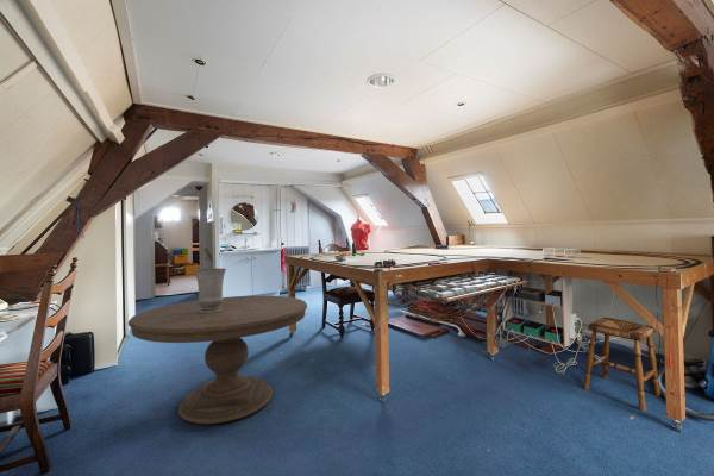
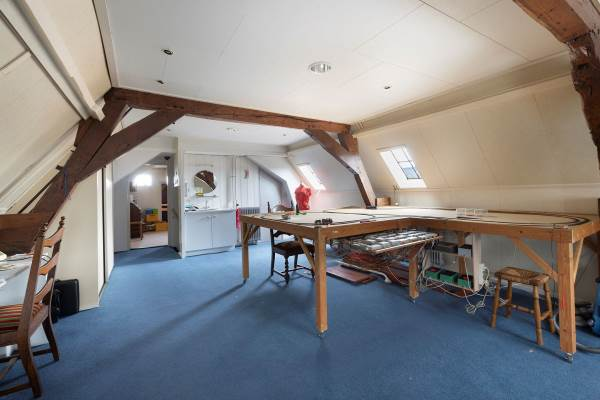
- dining table (226, 353)
- vase (209, 289)
